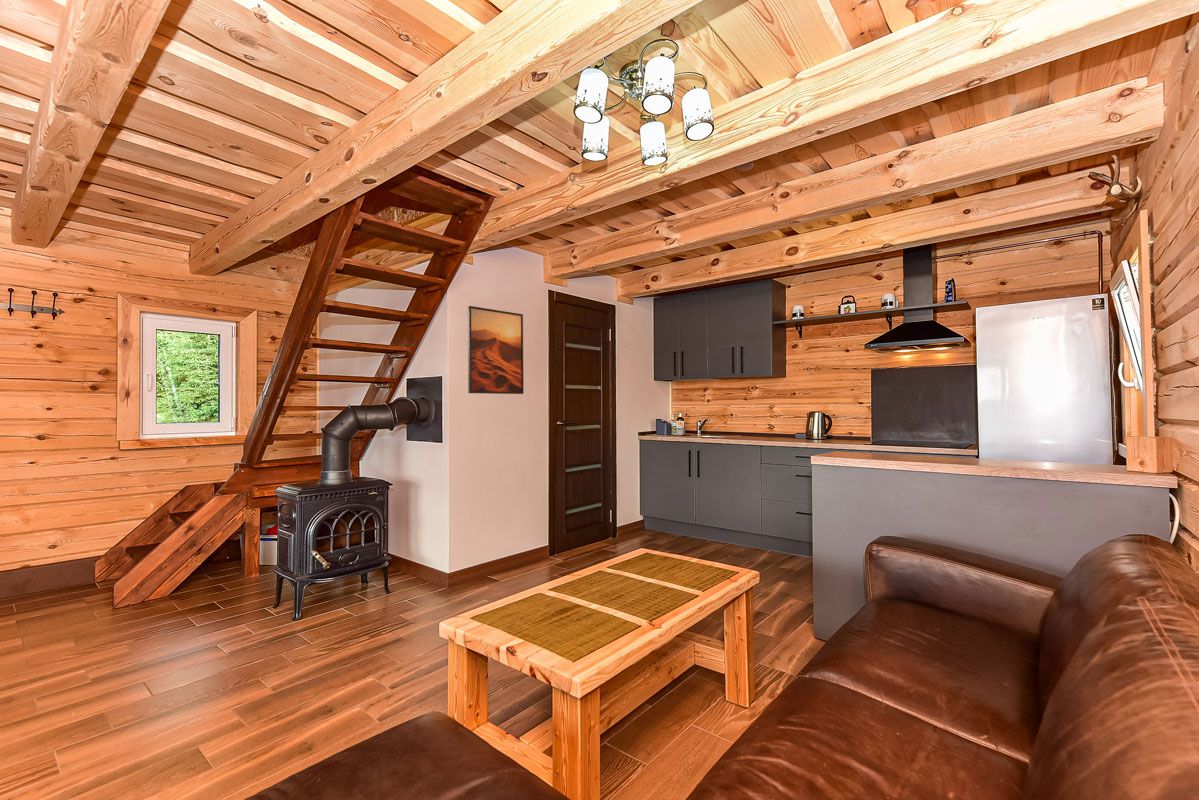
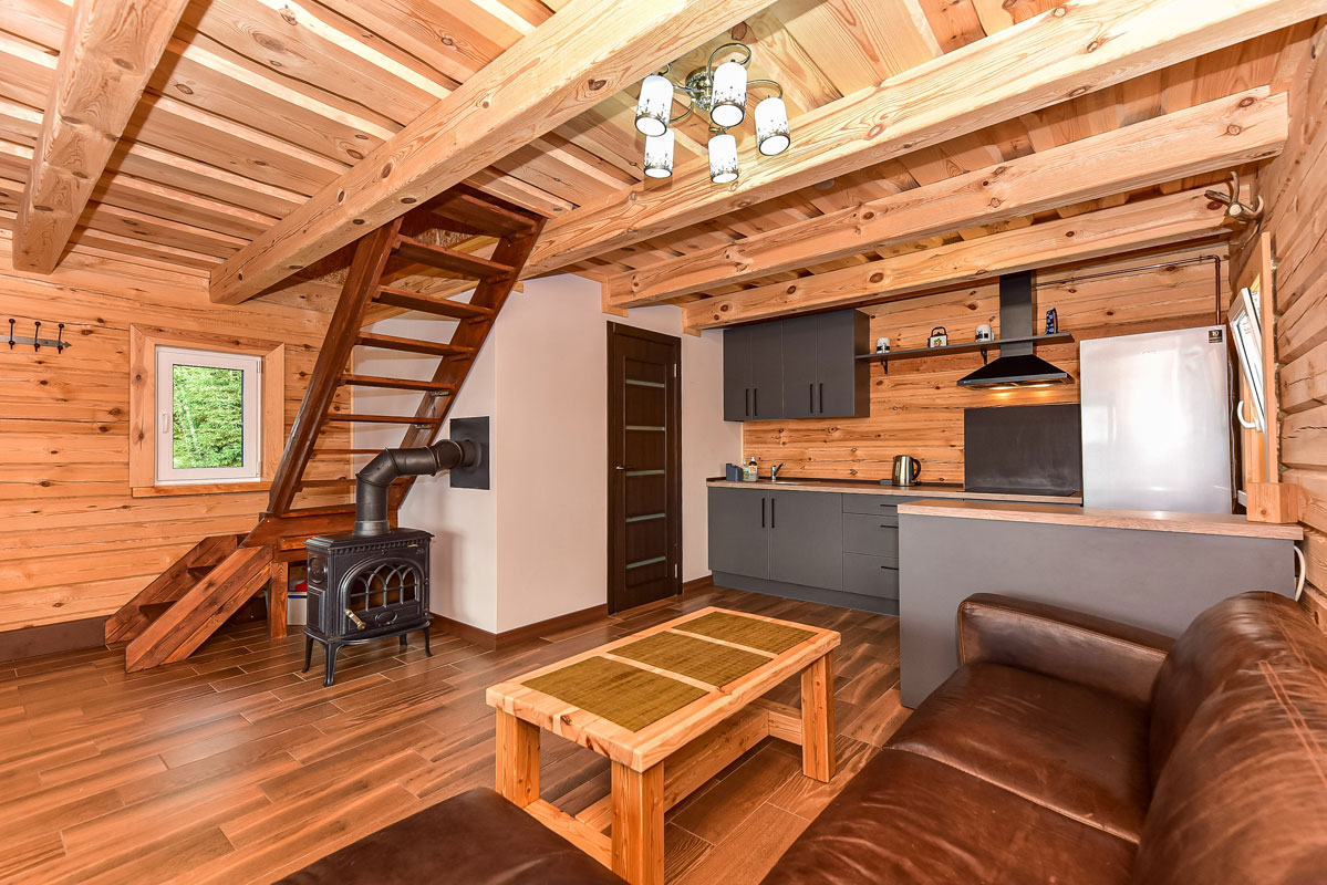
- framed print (496, 351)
